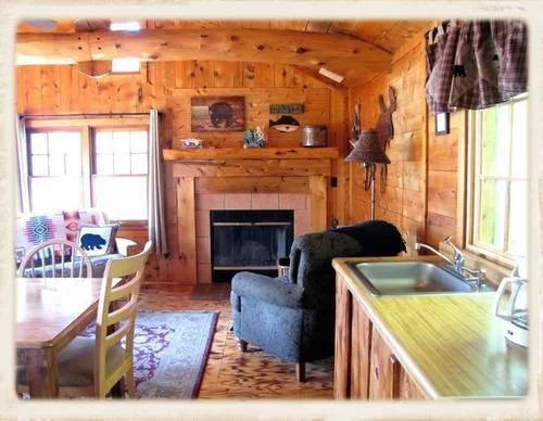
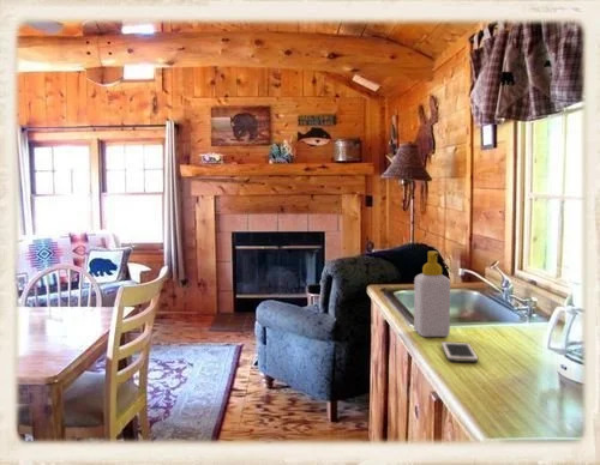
+ cell phone (458, 351)
+ soap bottle (431, 292)
